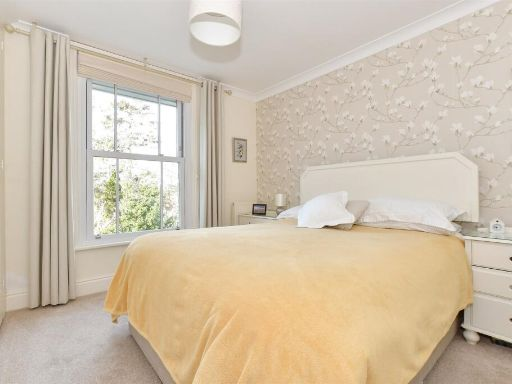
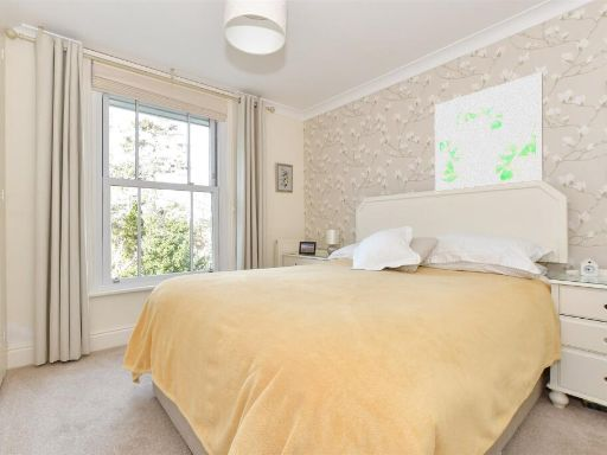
+ wall art (483, 139)
